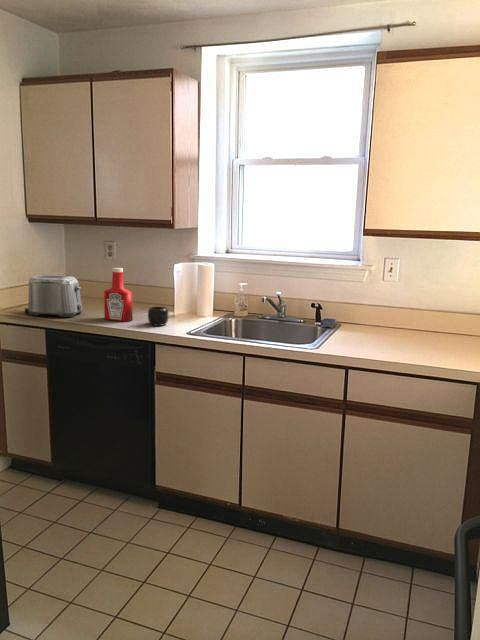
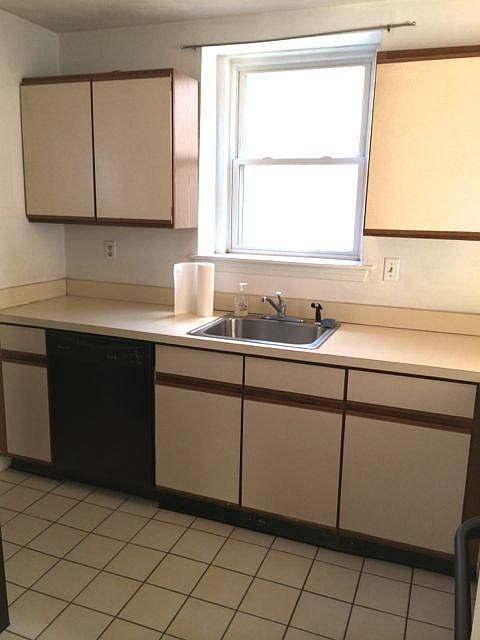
- toaster (52, 295)
- soap bottle (118, 294)
- mug (159, 315)
